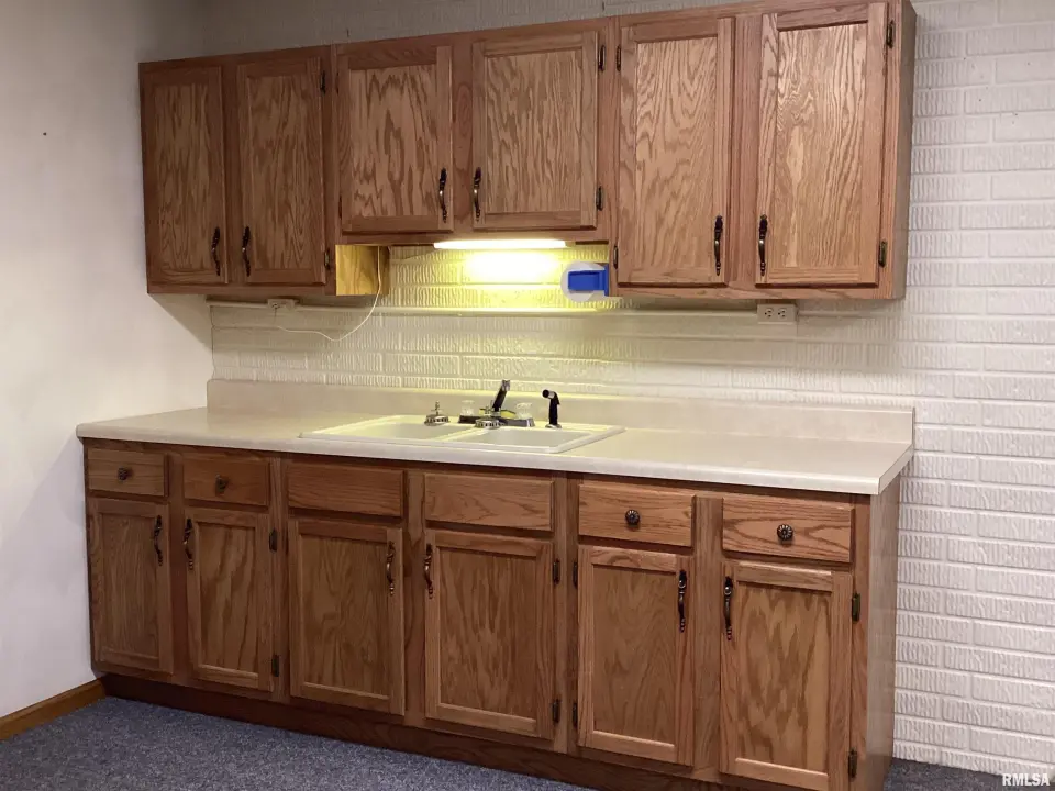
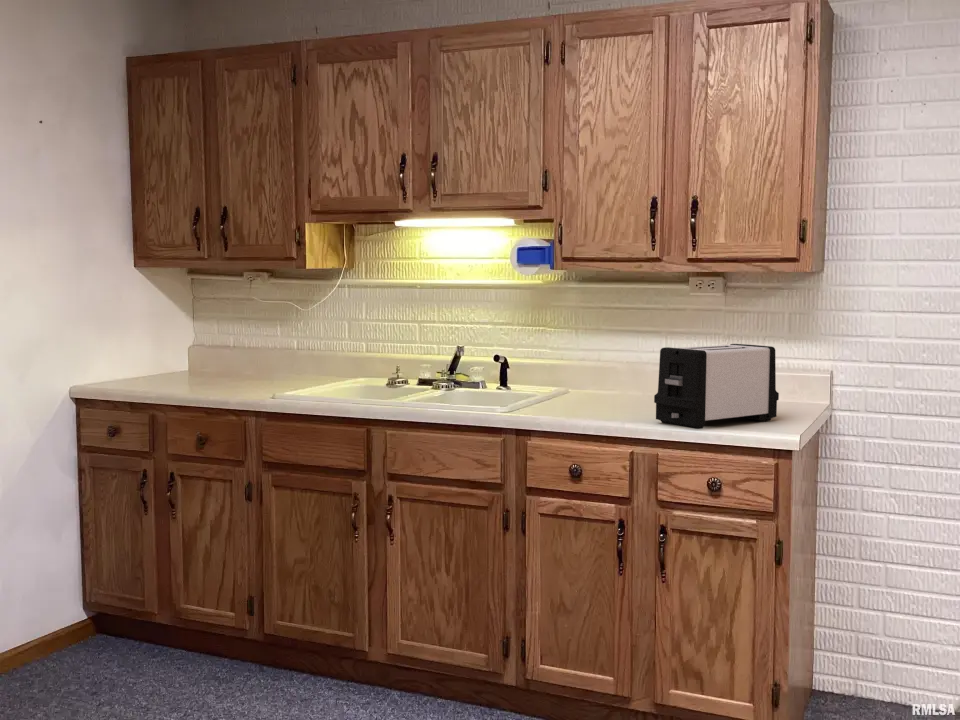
+ toaster (716, 384)
